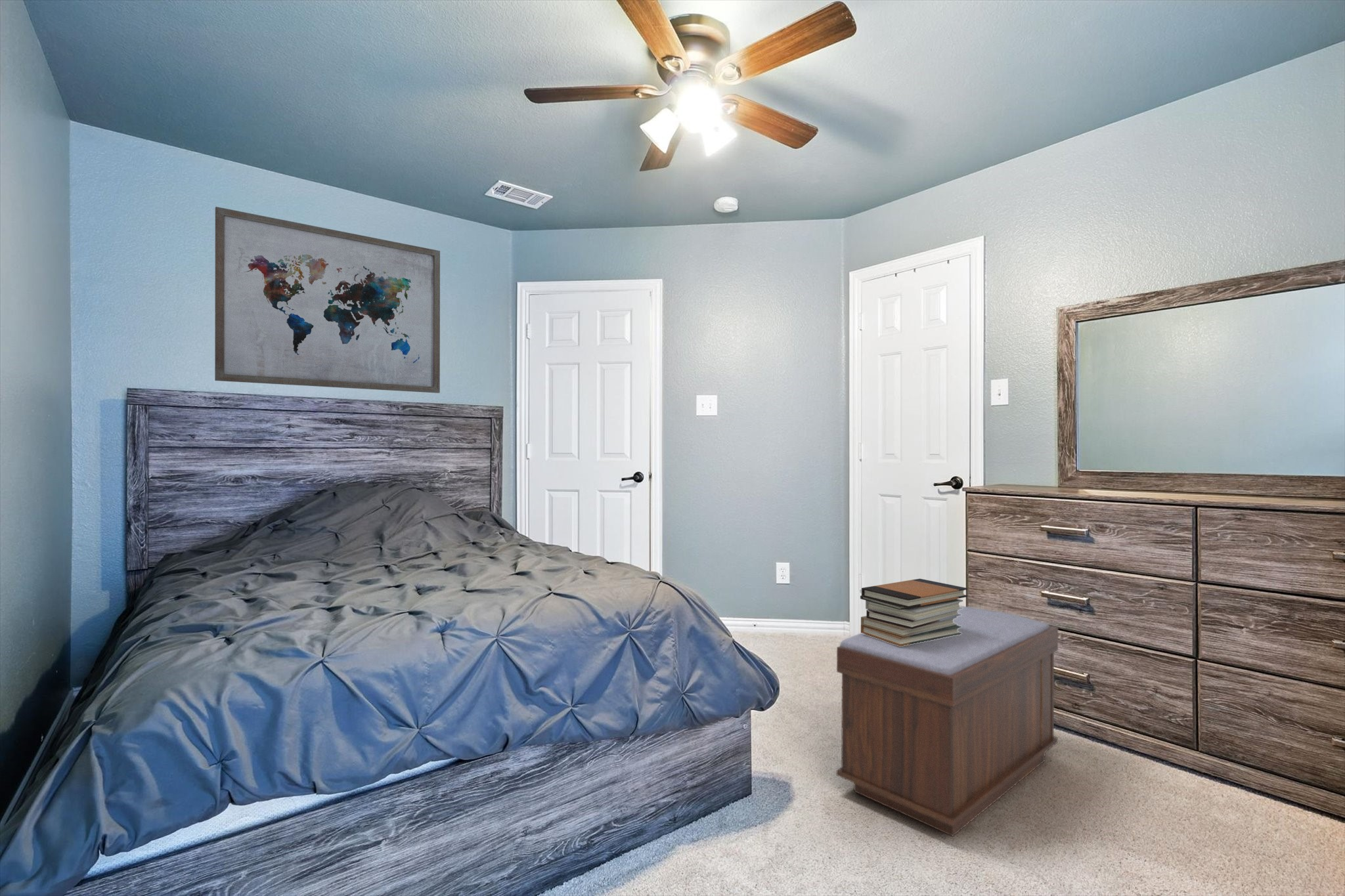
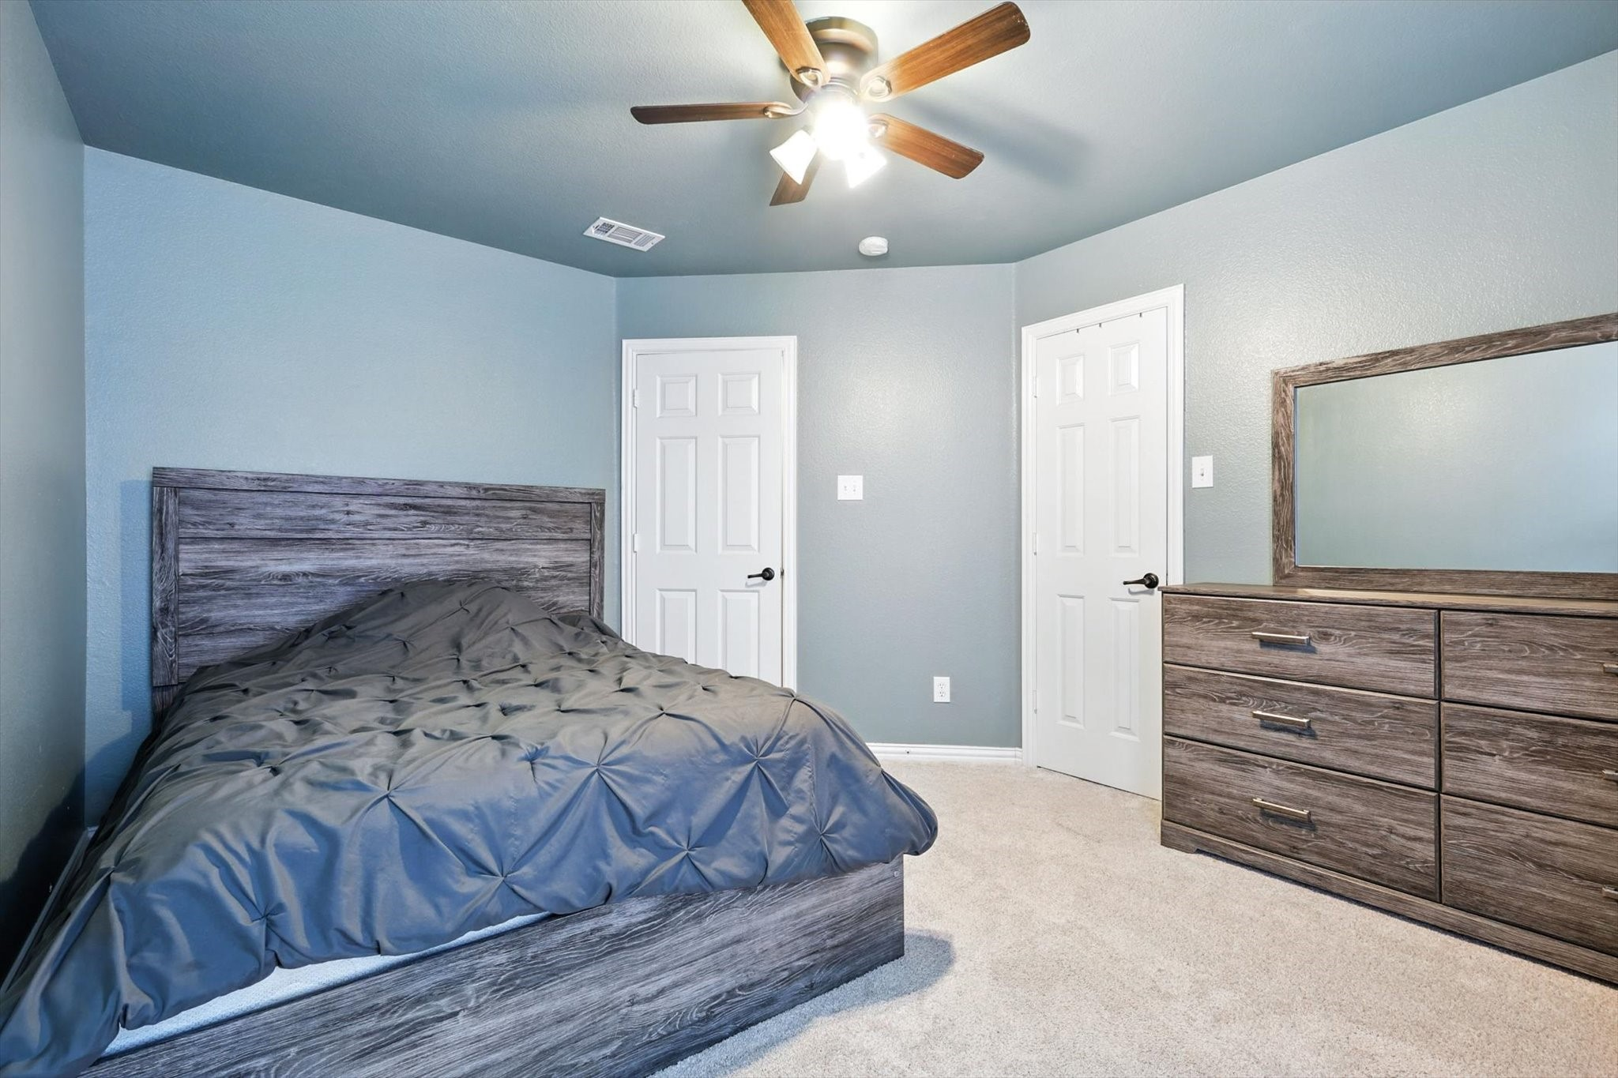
- wall art (338, 309)
- bench (951, 700)
- book stack (914, 610)
